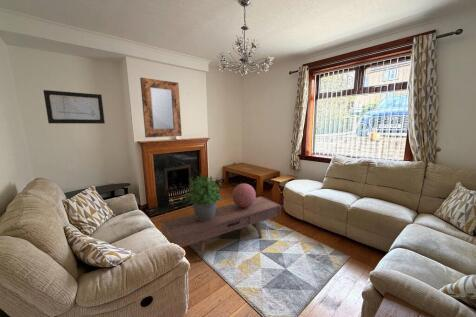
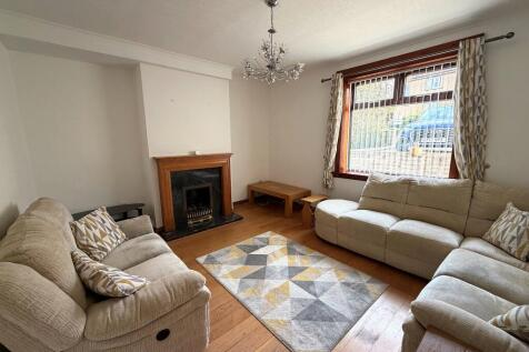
- wall art (76, 108)
- coffee table (226, 226)
- potted plant (203, 195)
- decorative sphere (244, 194)
- home mirror (162, 109)
